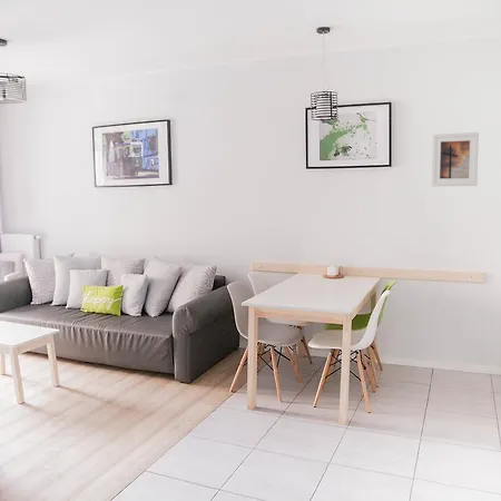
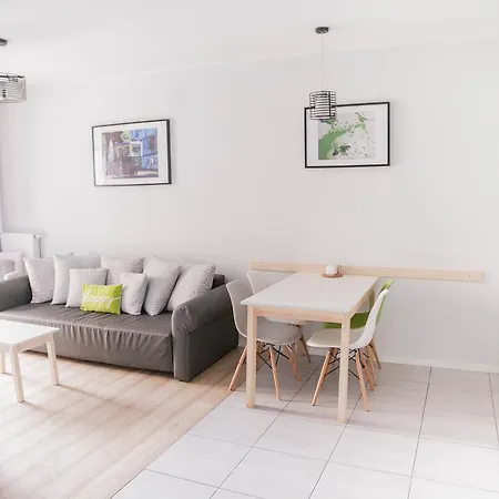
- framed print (454, 159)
